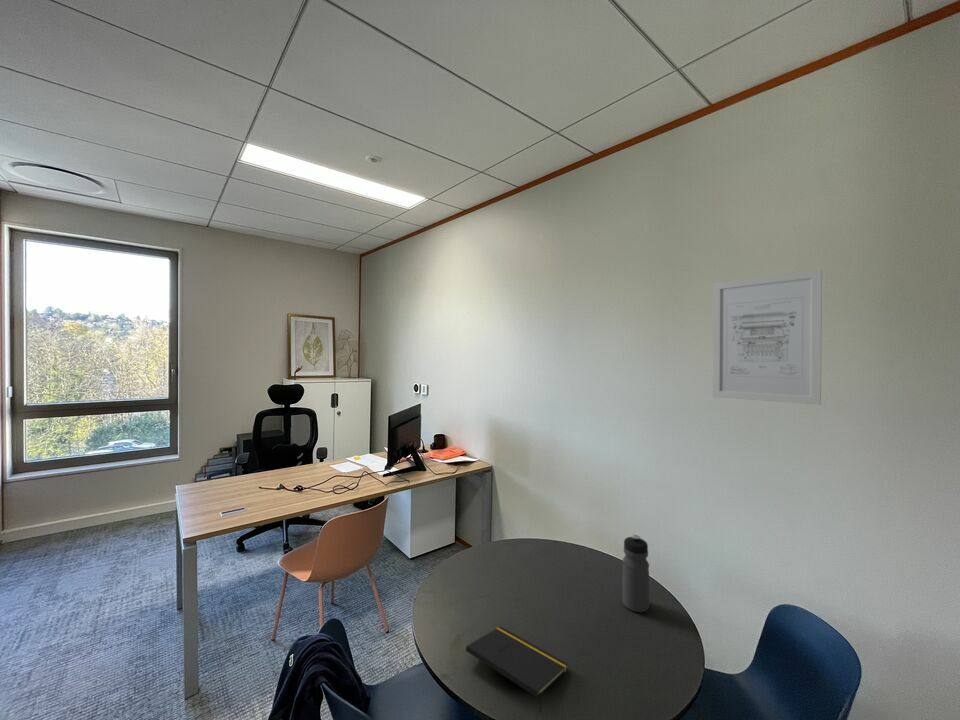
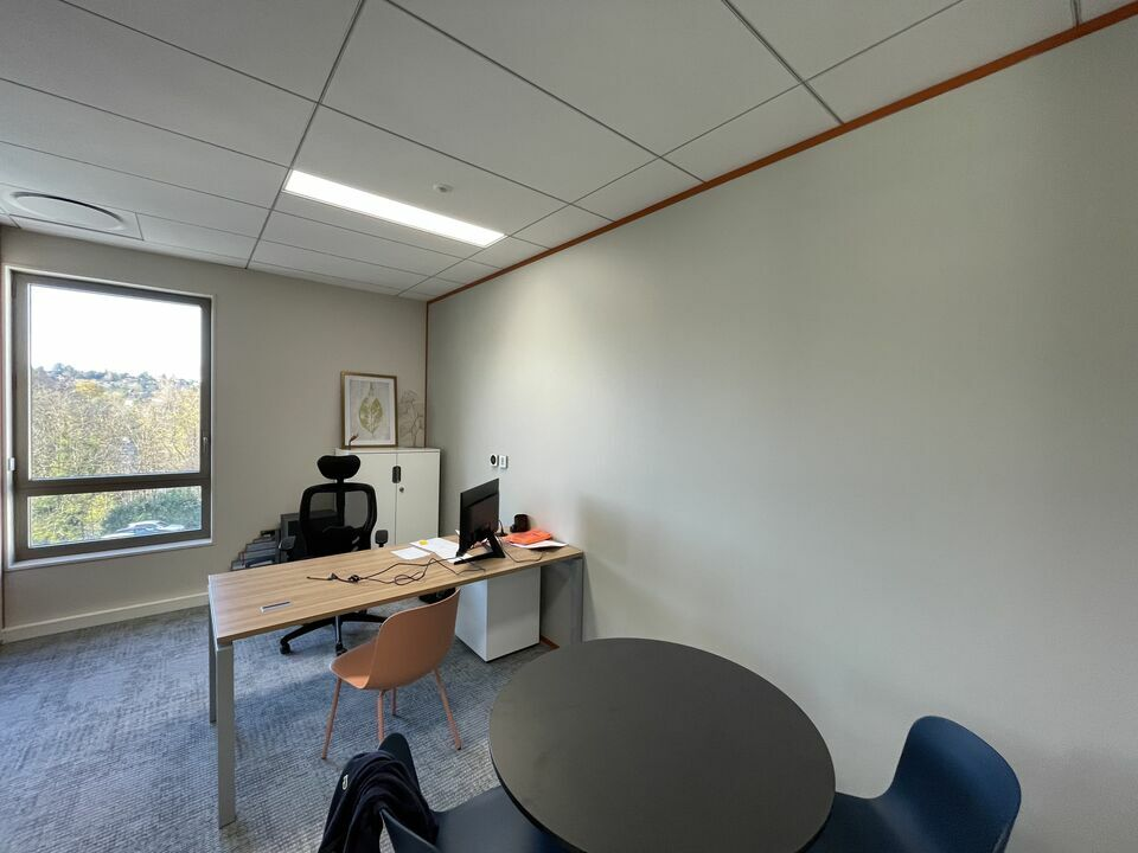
- water bottle (635, 570)
- wall art (762, 338)
- notepad (516, 657)
